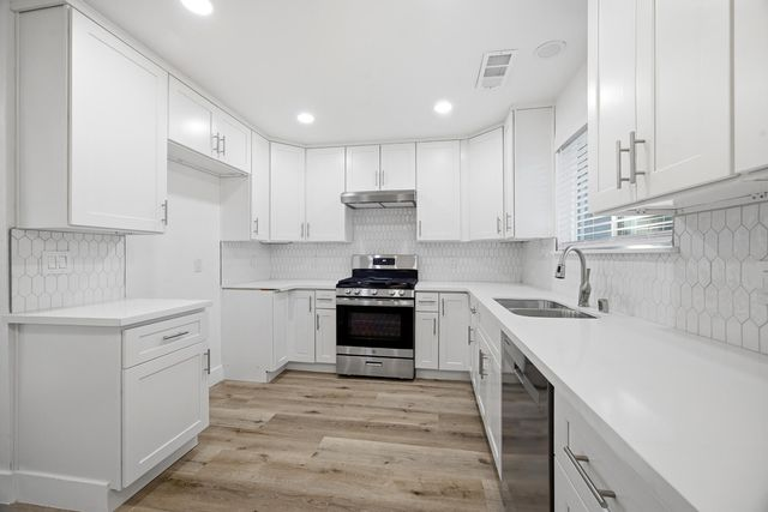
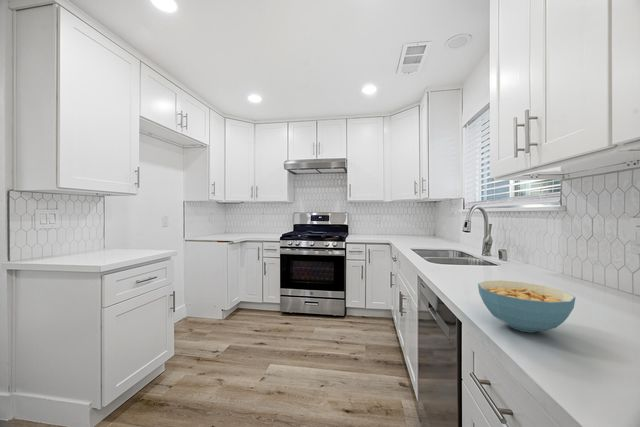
+ cereal bowl (522, 308)
